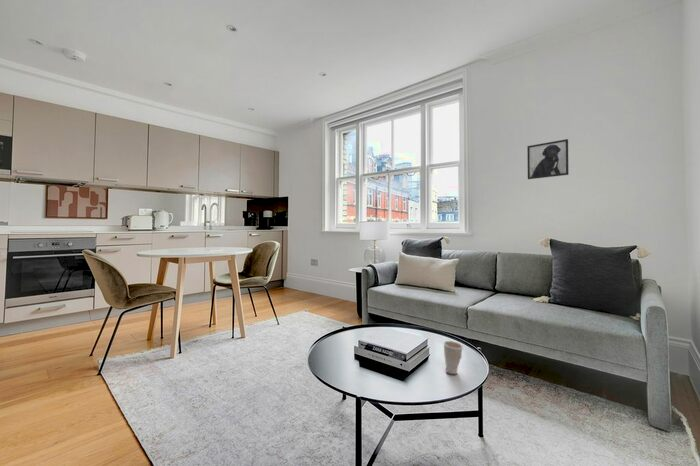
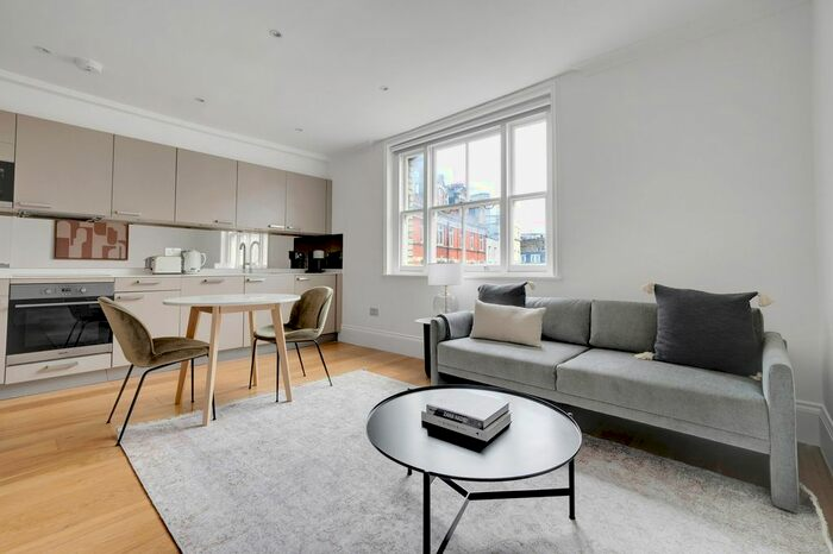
- cup (453, 358)
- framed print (547, 159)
